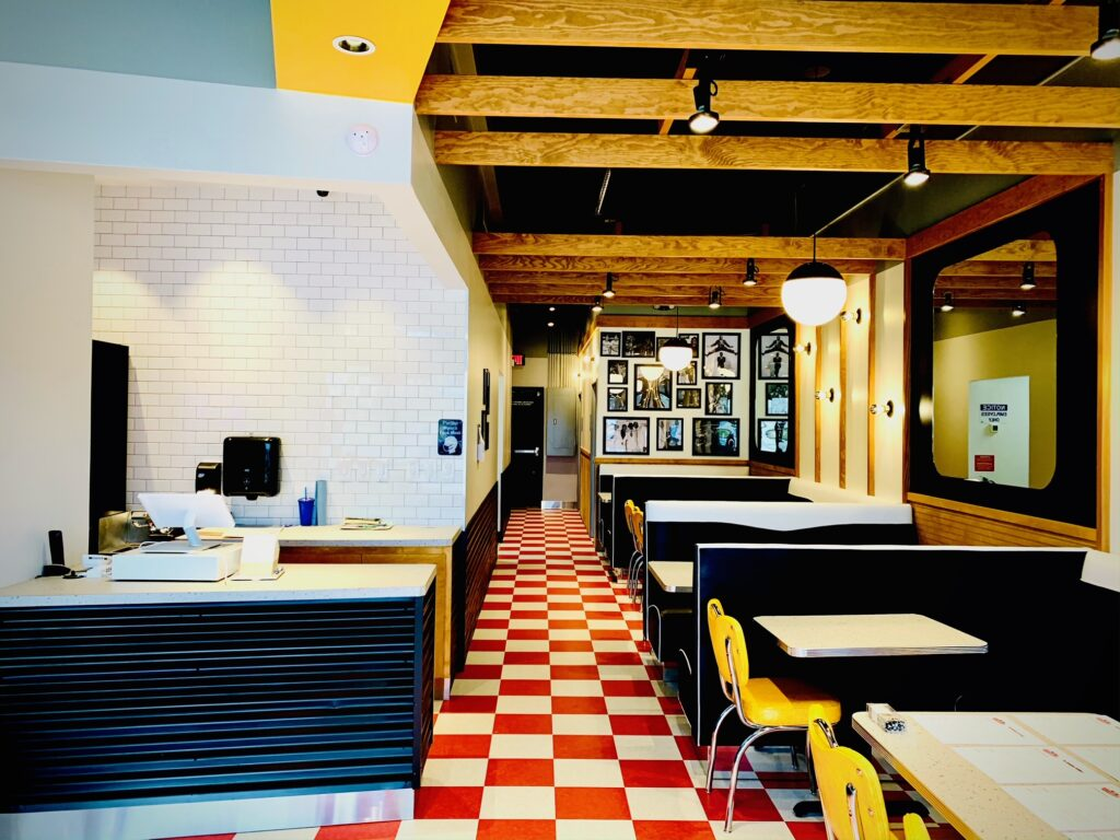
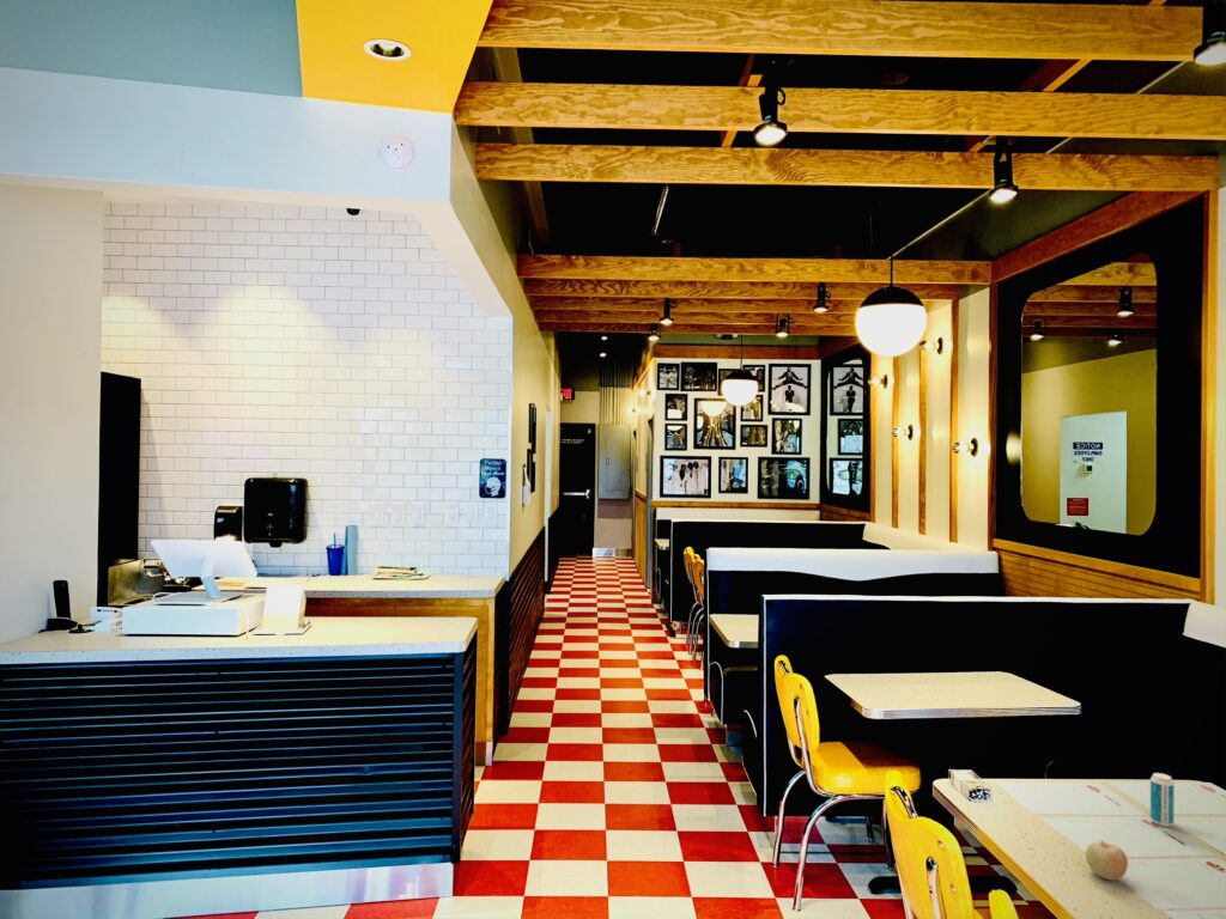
+ fruit (1106, 858)
+ beverage can (1161, 799)
